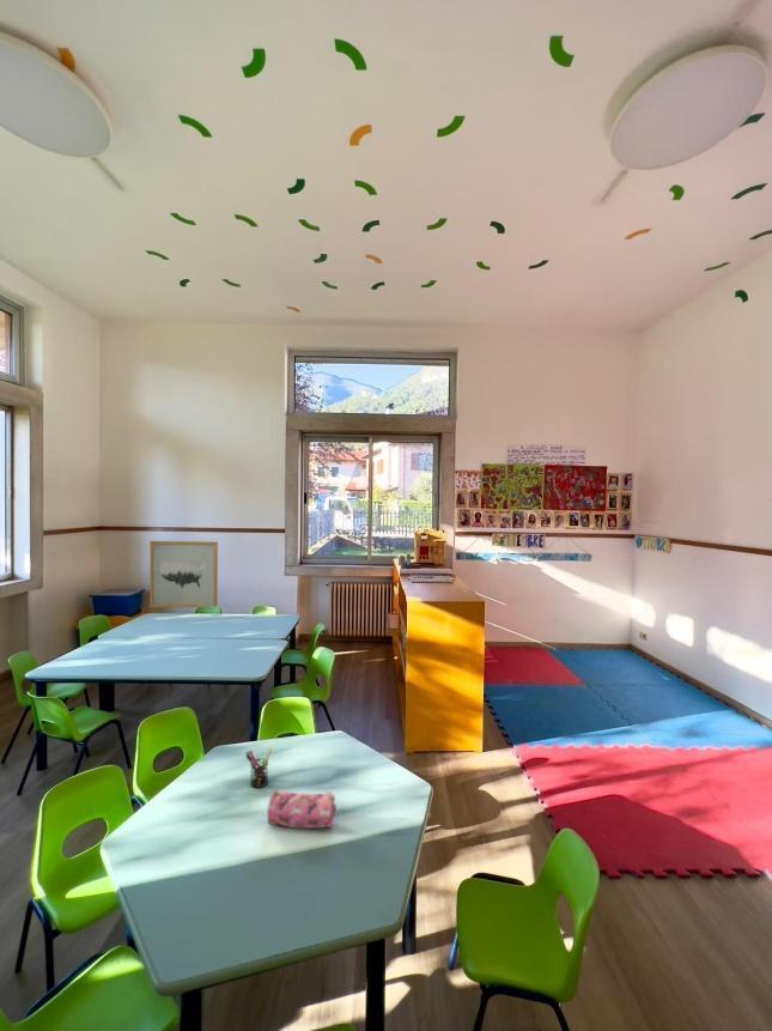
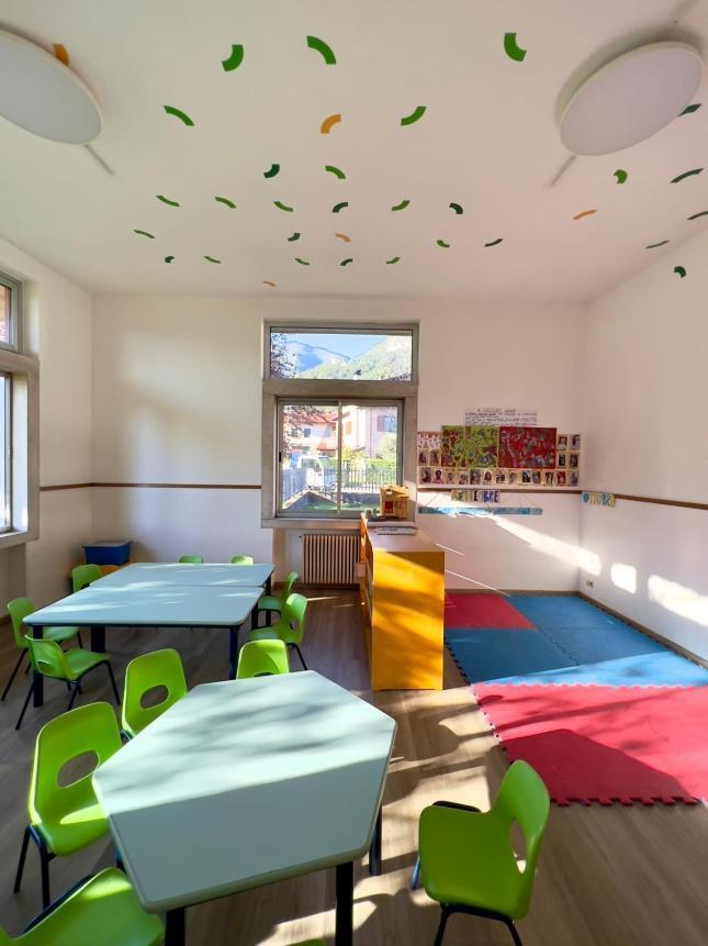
- pen holder (259, 766)
- wall art (183, 574)
- pencil case (300, 808)
